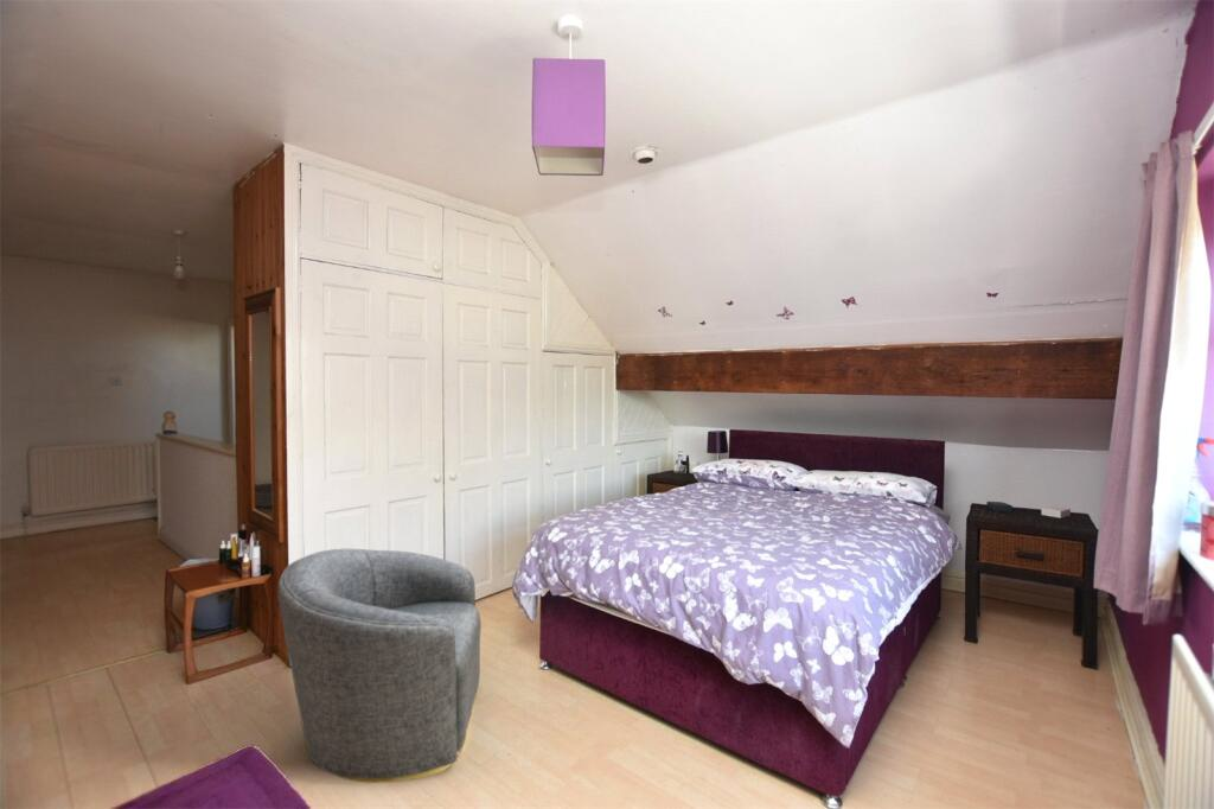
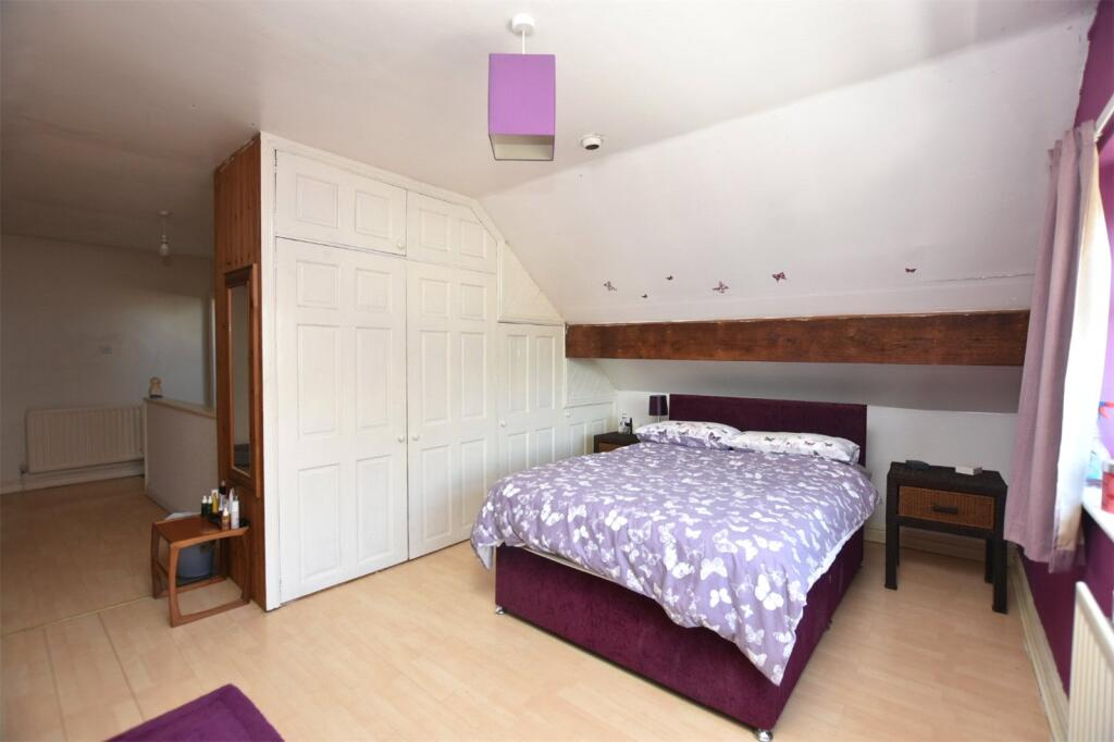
- armchair (384, 639)
